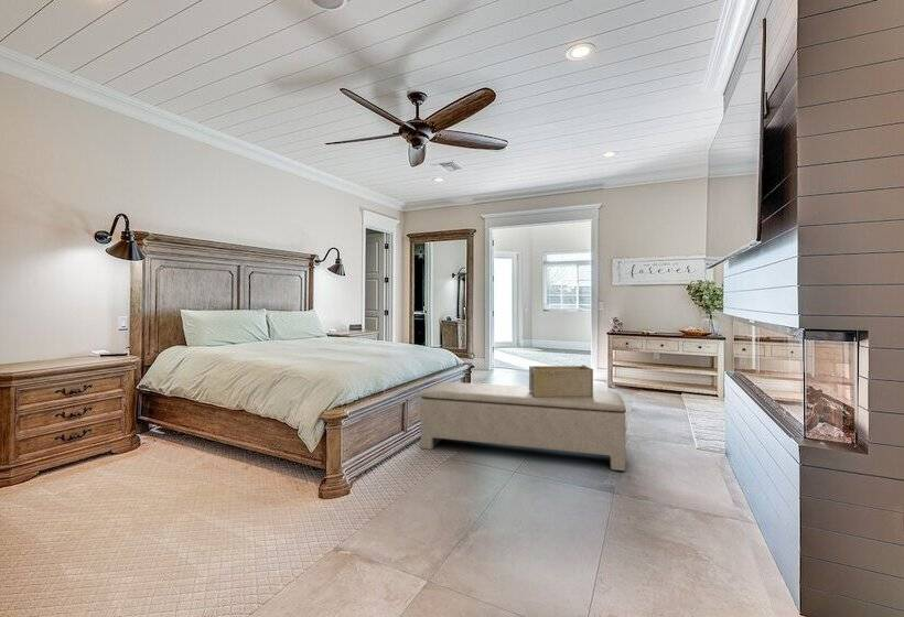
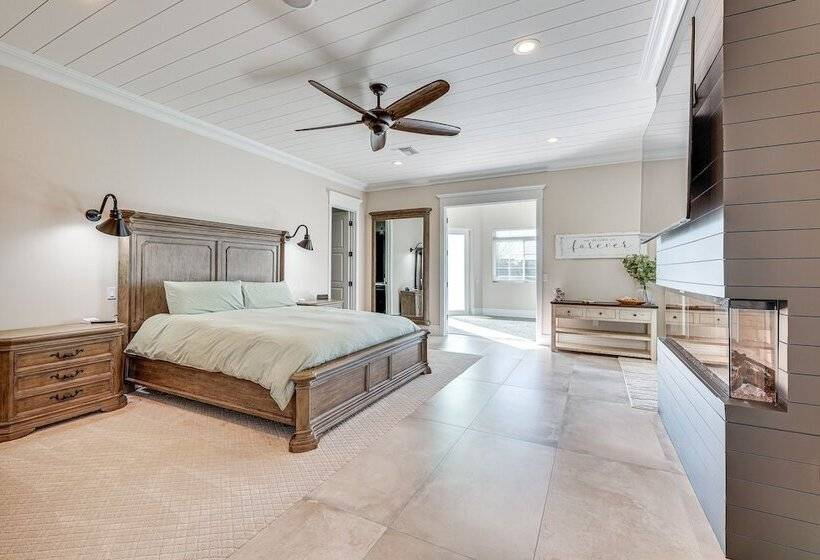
- decorative box (559, 380)
- bench (519, 419)
